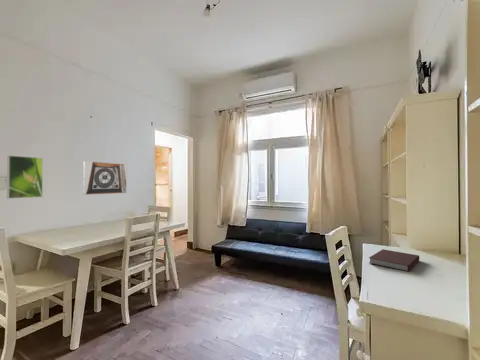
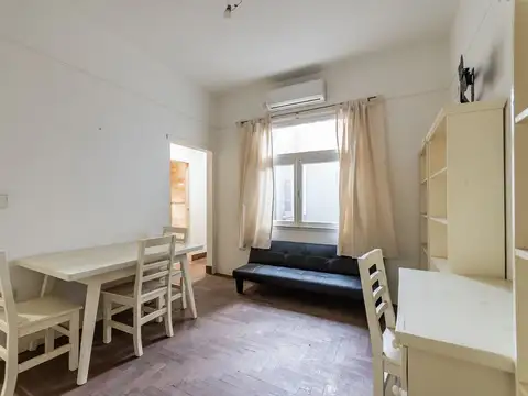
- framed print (25, 177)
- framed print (106, 178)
- notebook (394, 259)
